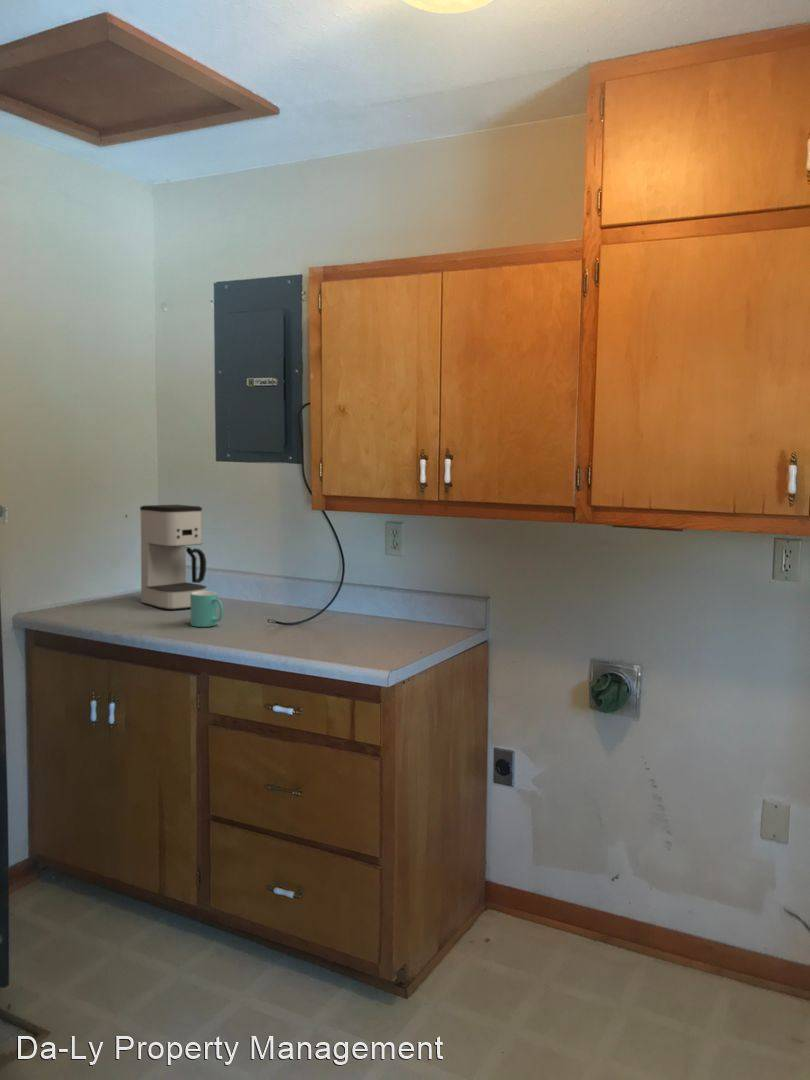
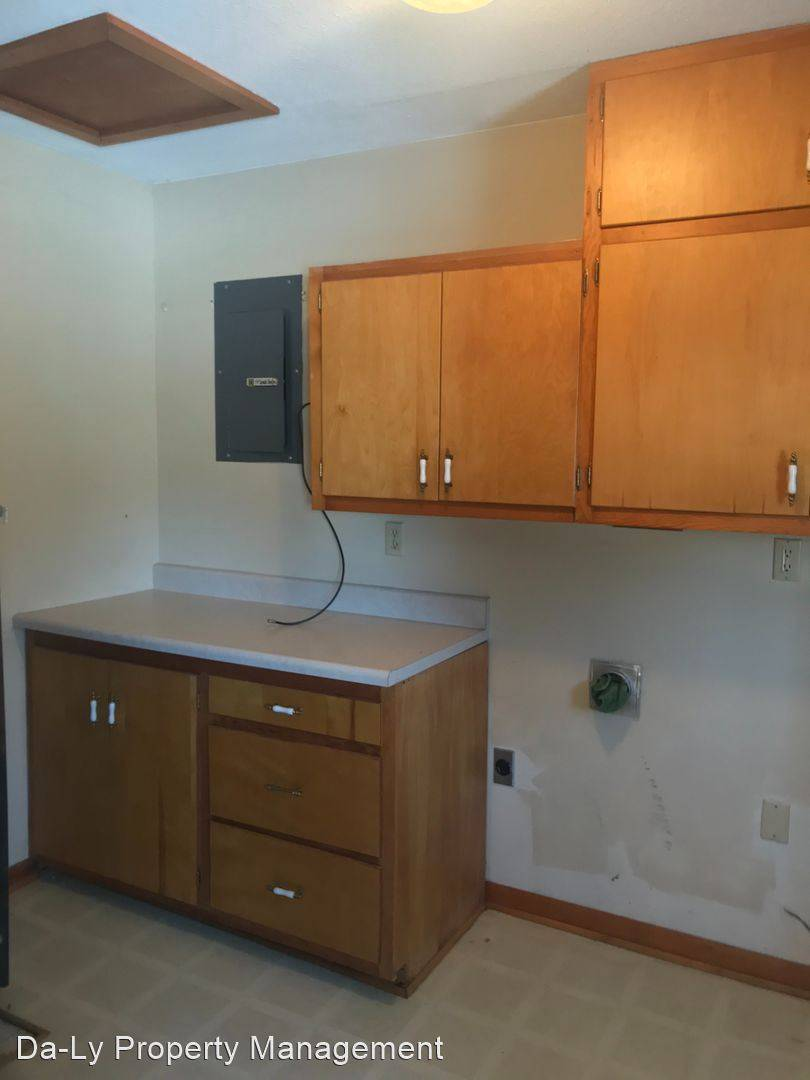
- mug (208, 609)
- coffee maker (178, 555)
